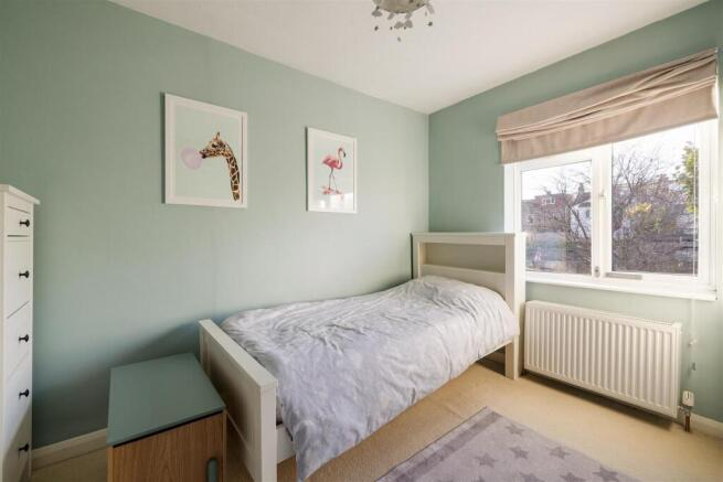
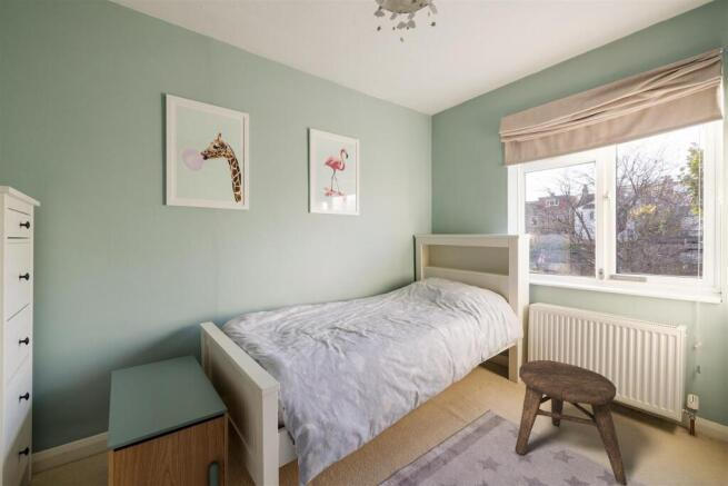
+ stool (559, 411)
